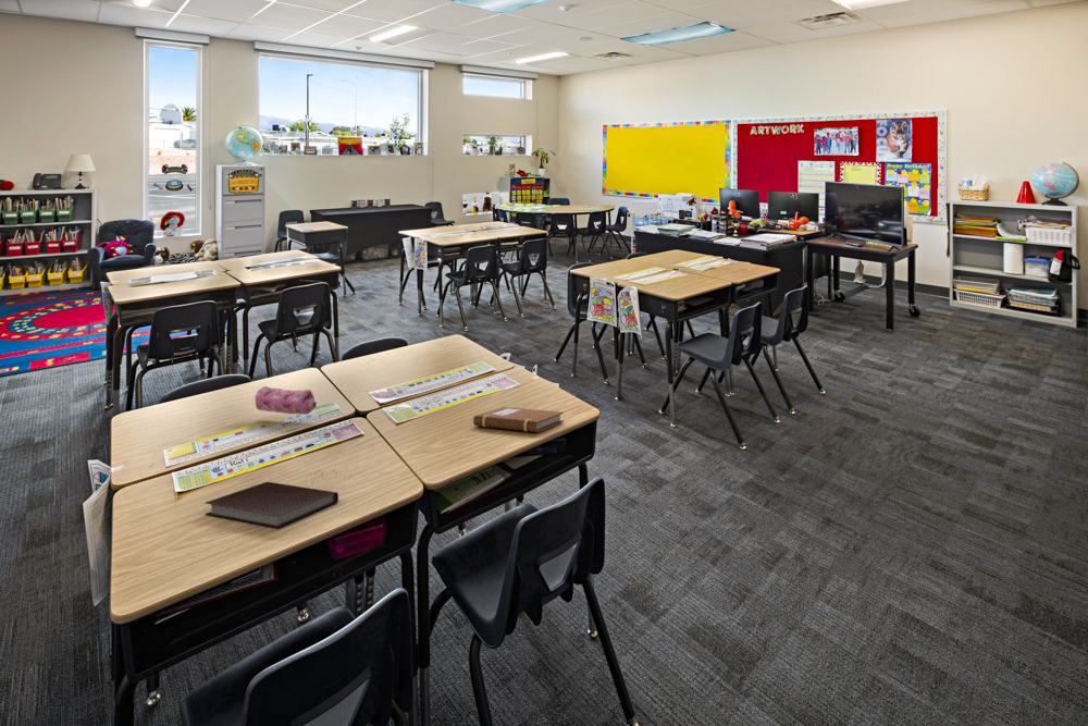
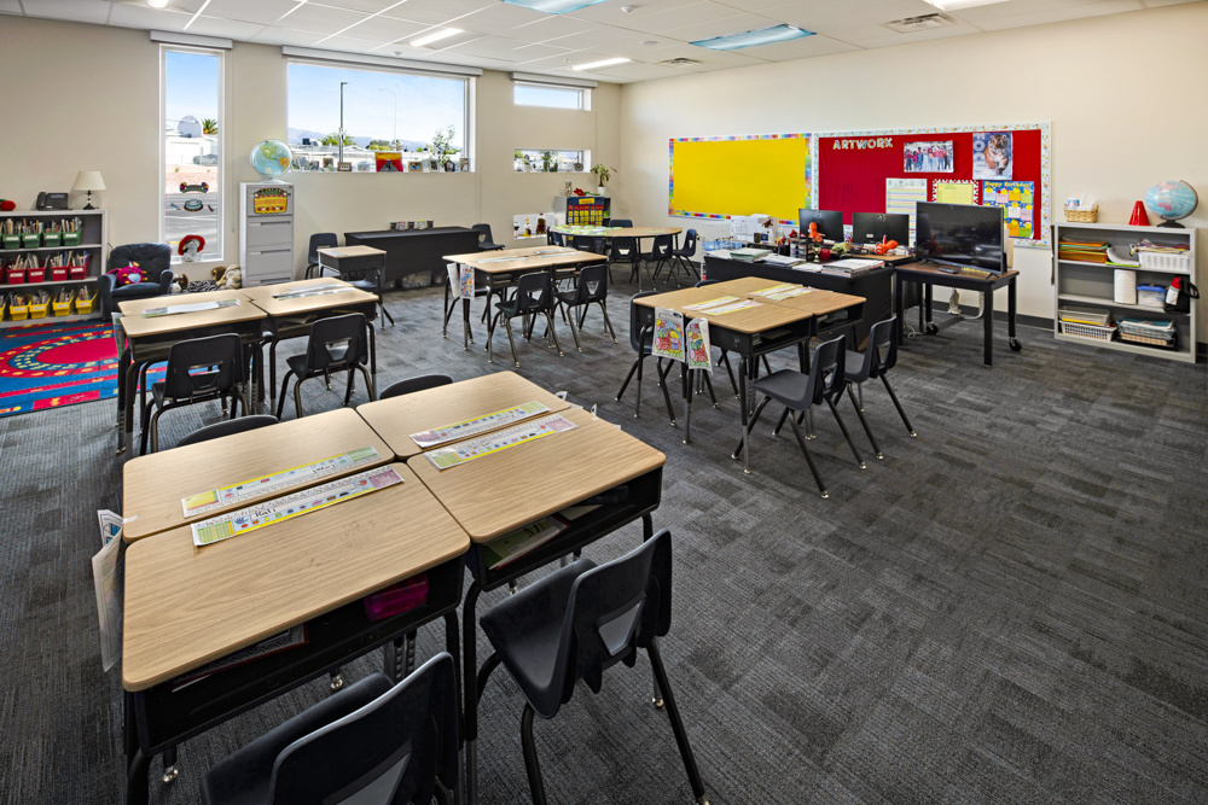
- notebook (273, 502)
- notebook (517, 418)
- pencil case (285, 399)
